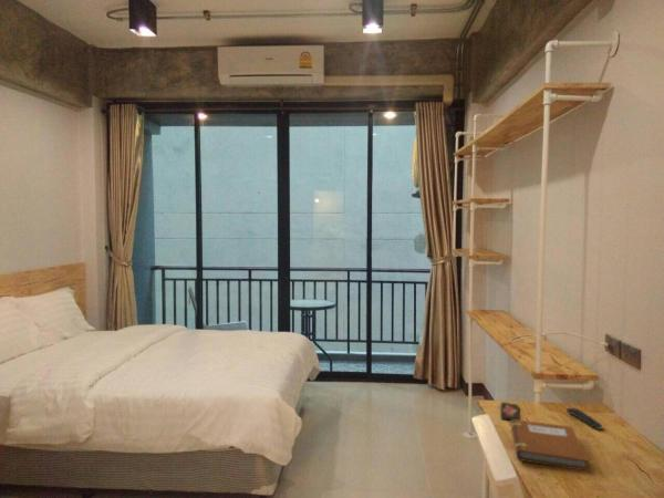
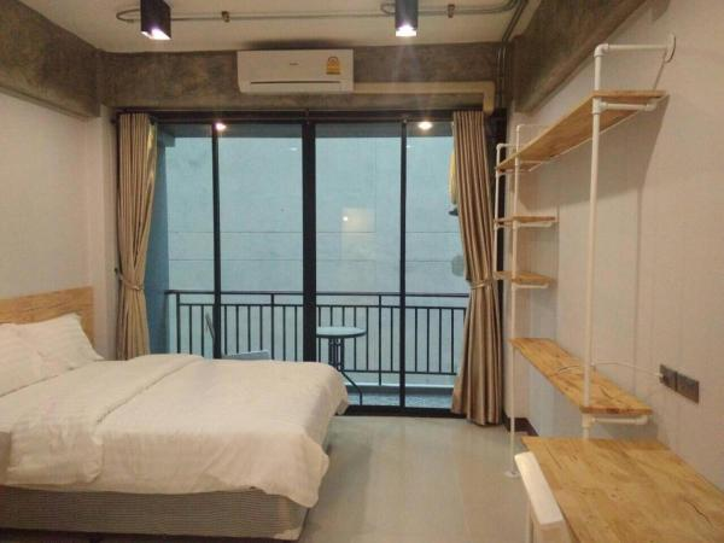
- smartphone (509, 411)
- notebook (544, 442)
- remote control (584, 417)
